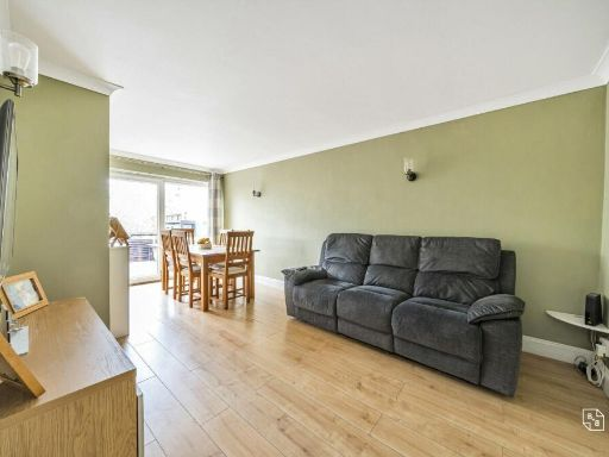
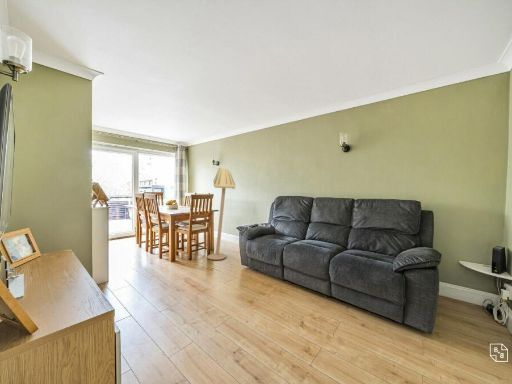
+ floor lamp (222, 211)
